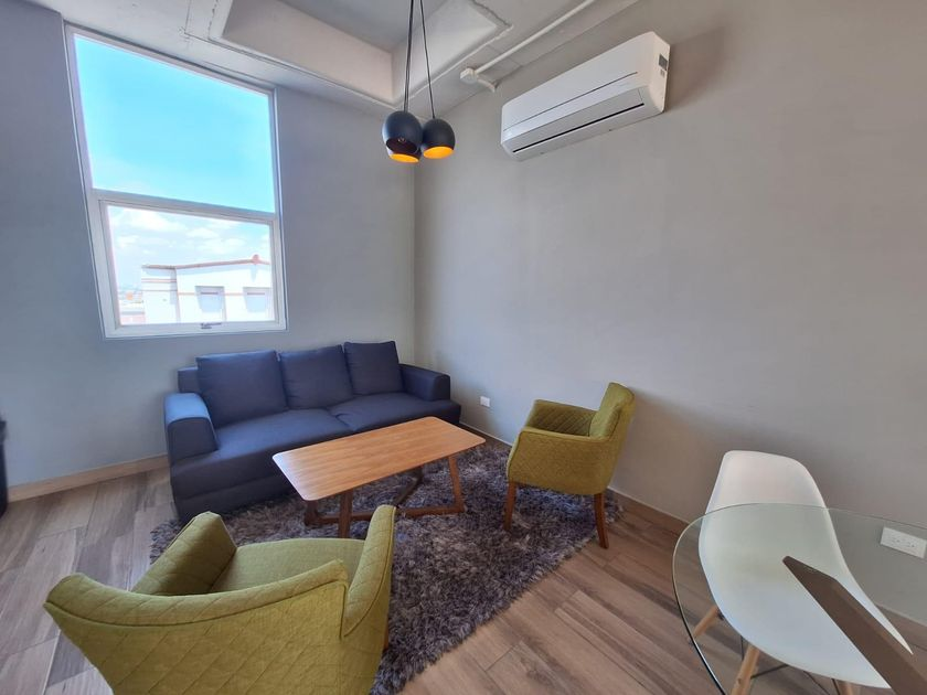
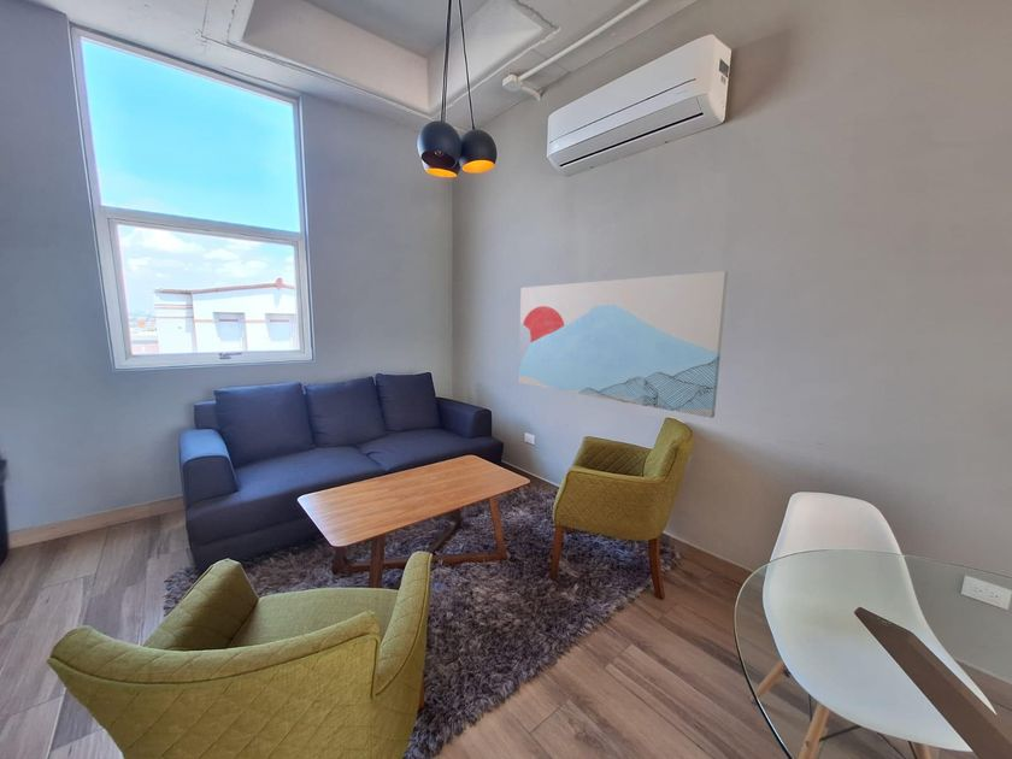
+ wall art (599, 340)
